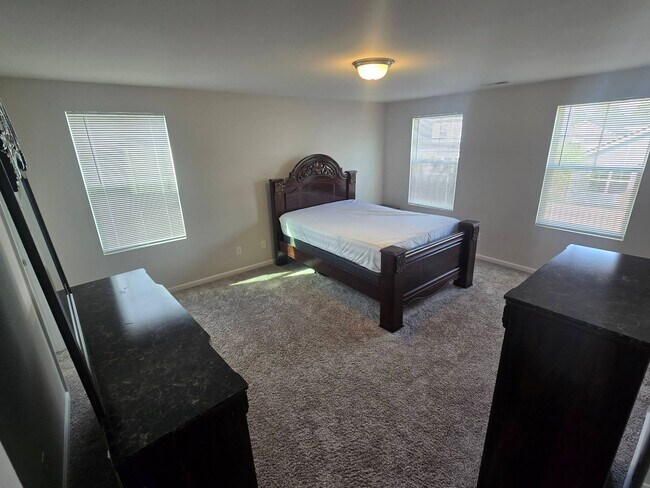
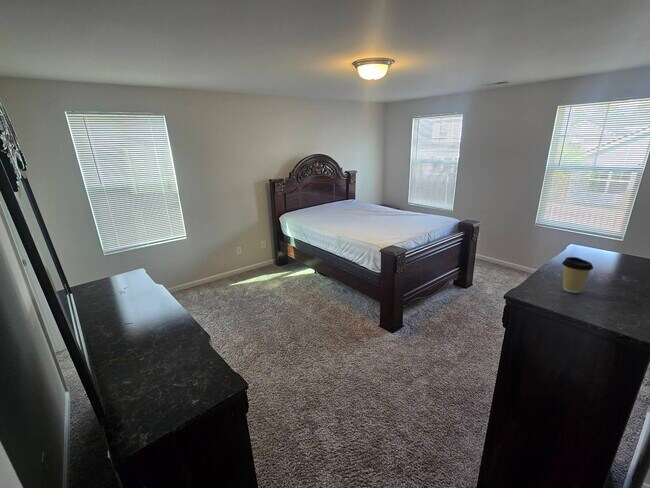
+ coffee cup (574, 275)
